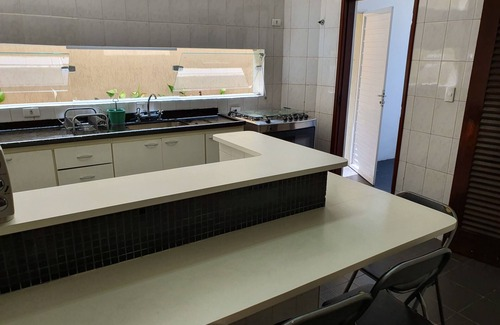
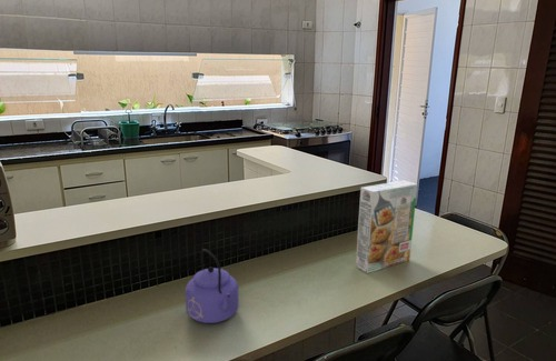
+ cereal box (386, 225)
+ kettle (214, 287)
